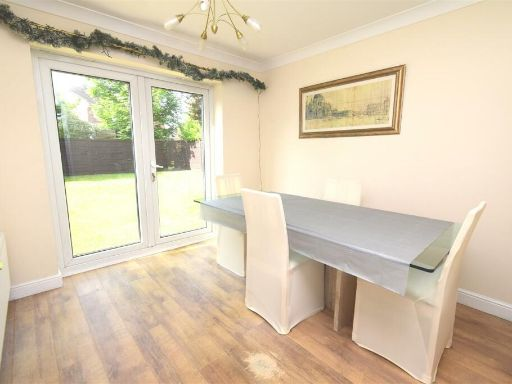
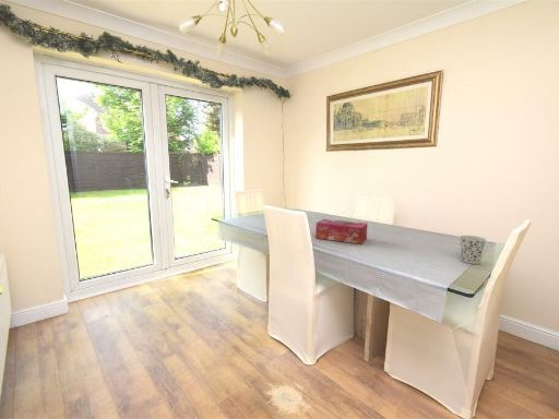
+ tissue box (341, 230)
+ cup (471, 249)
